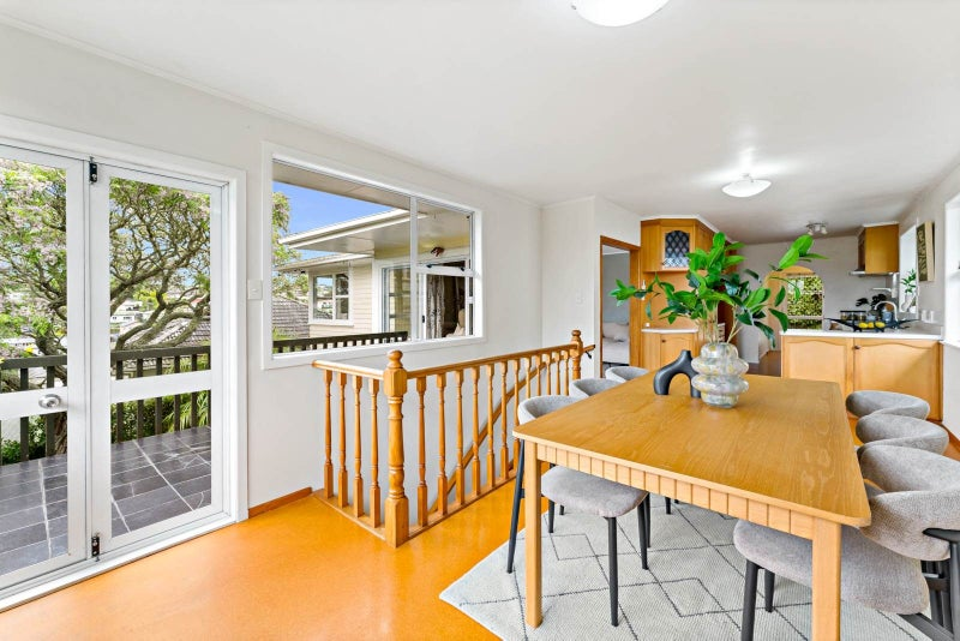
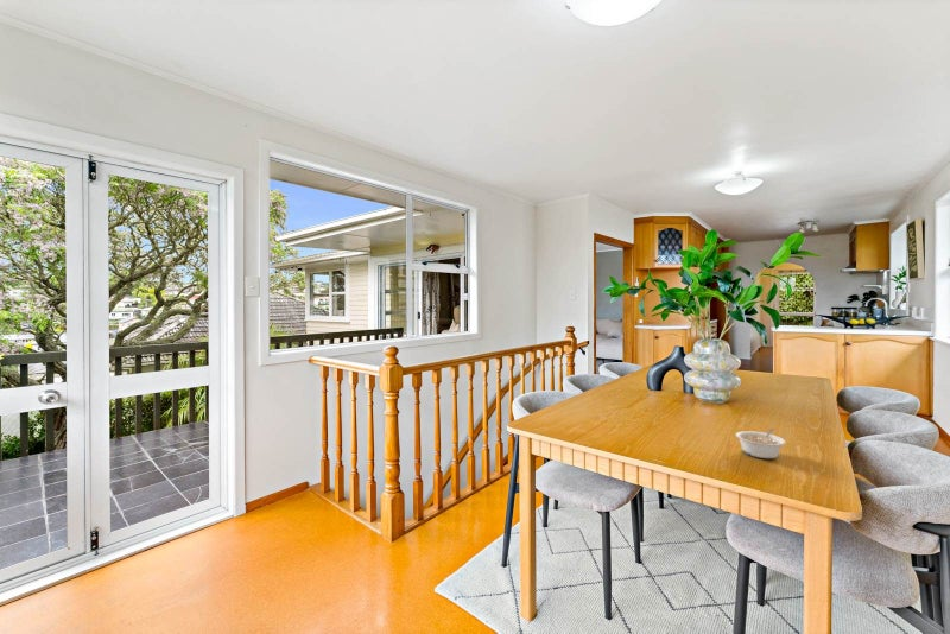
+ legume (759, 443)
